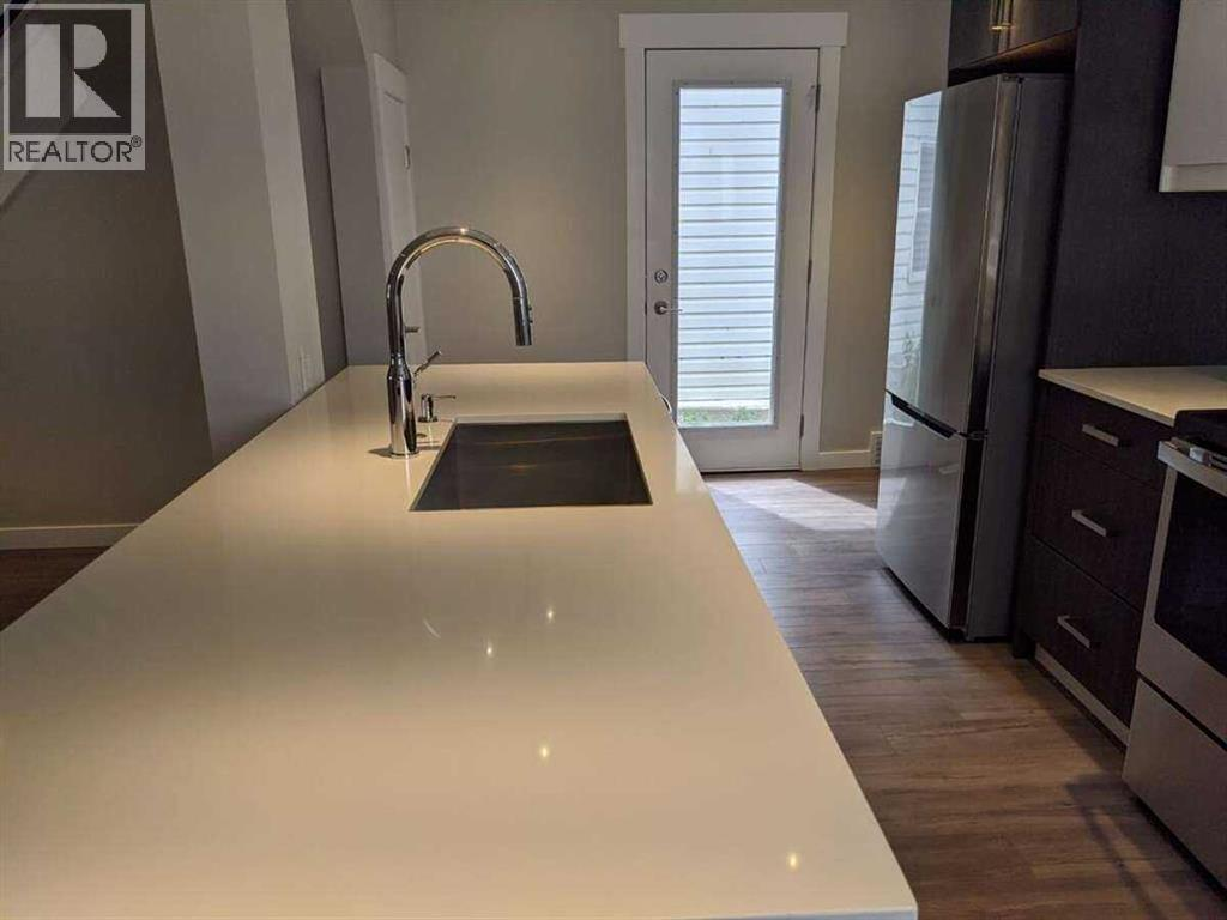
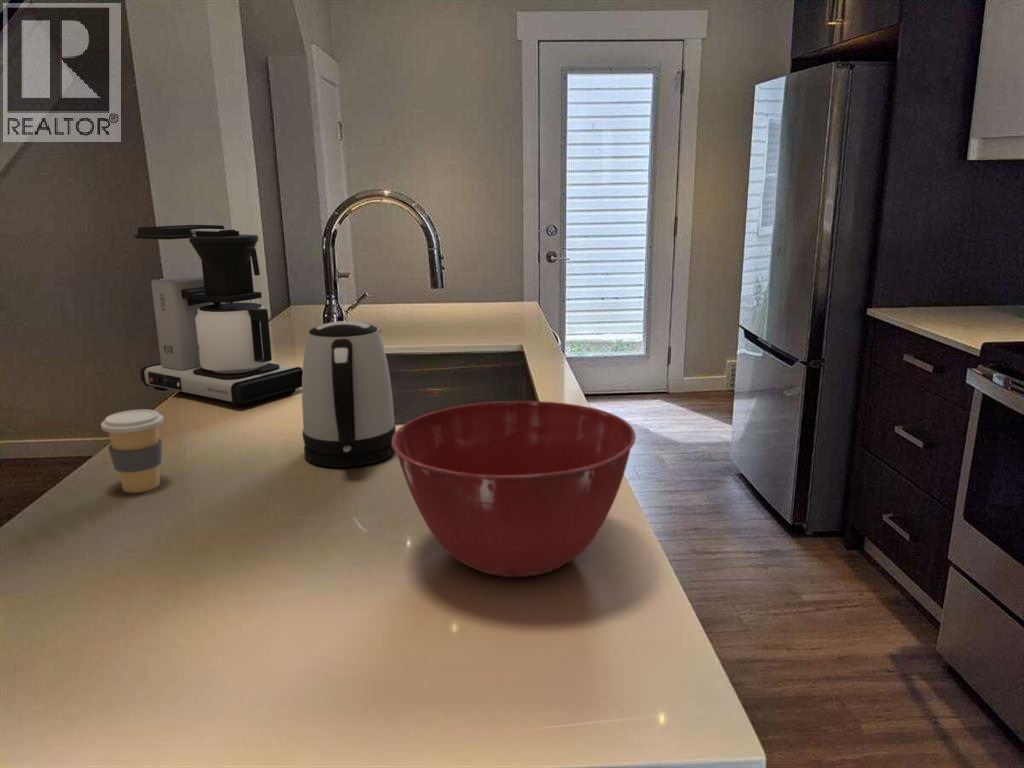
+ coffee maker (216, 311)
+ mixing bowl (514, 491)
+ kettle (346, 392)
+ coffee cup (136, 451)
